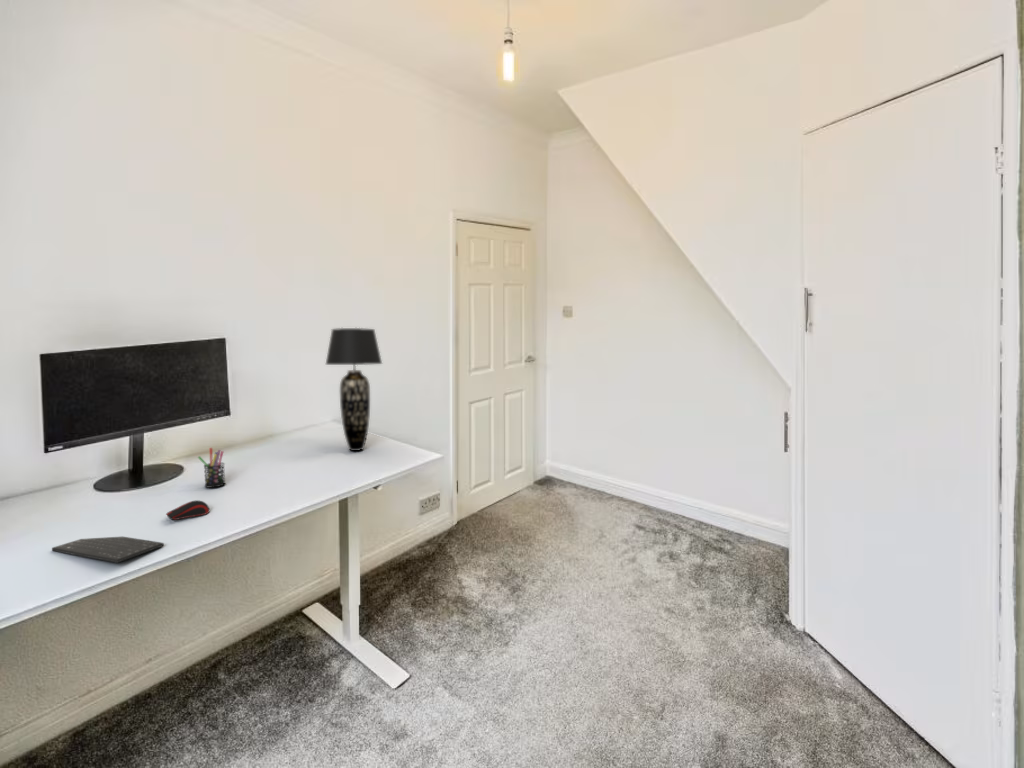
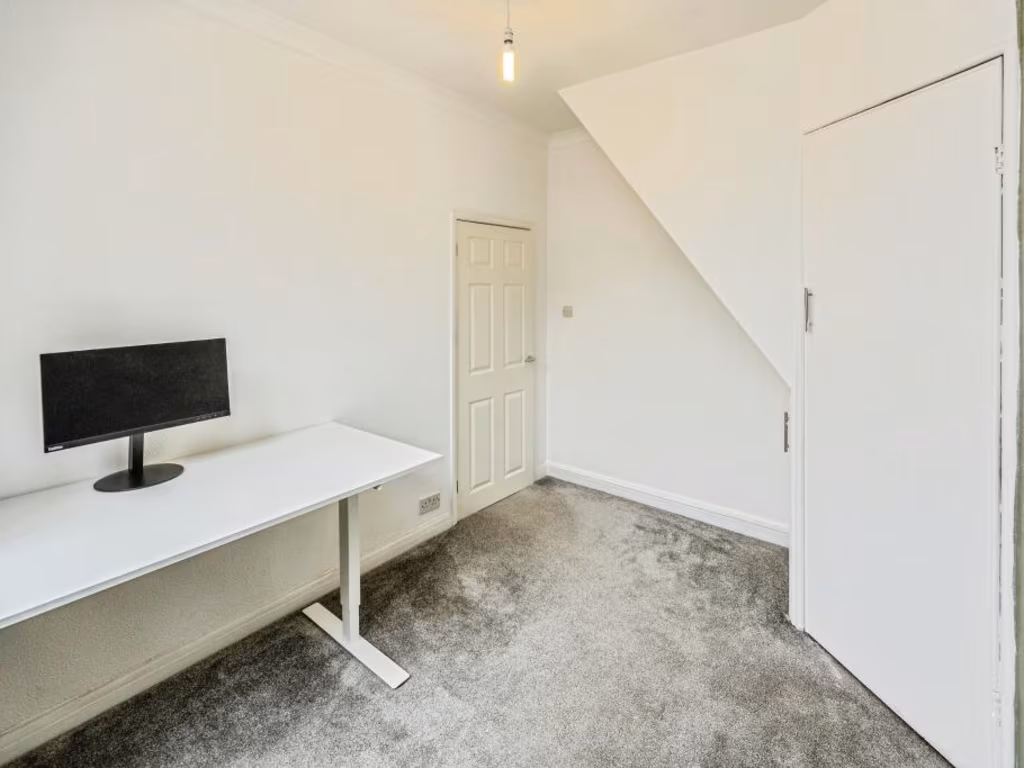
- table lamp (354, 390)
- pen holder (211, 467)
- computer mouse (188, 508)
- keyboard (108, 546)
